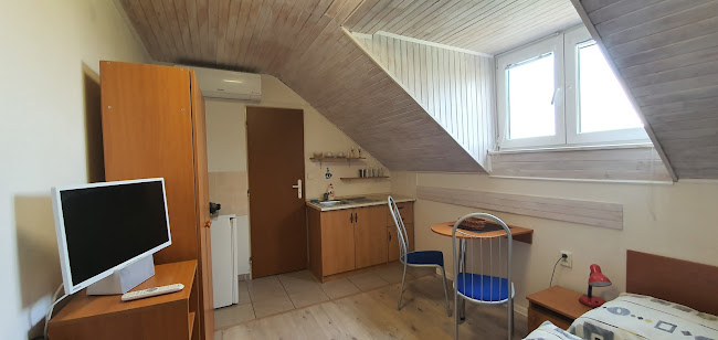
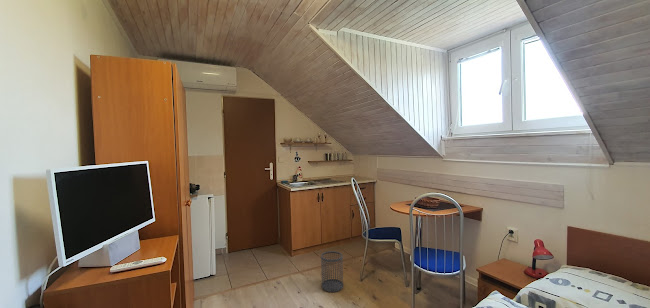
+ wastebasket (332, 270)
